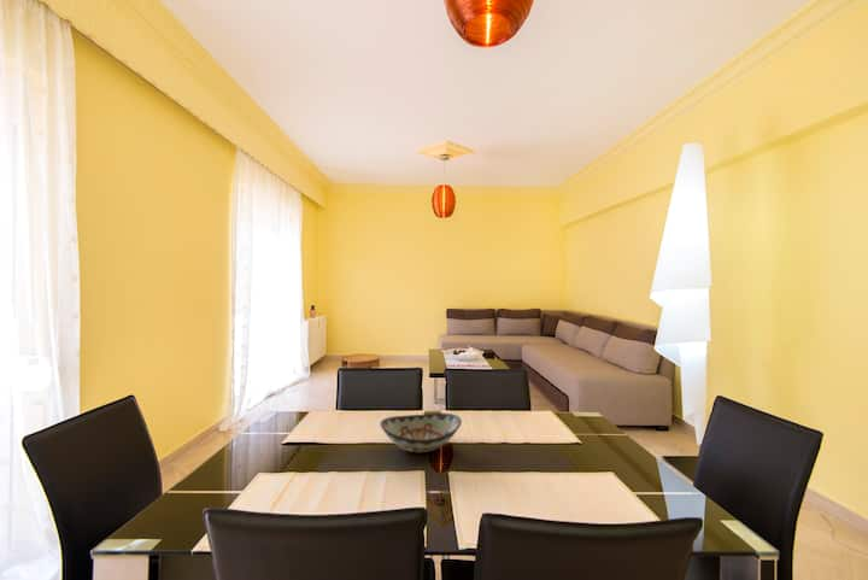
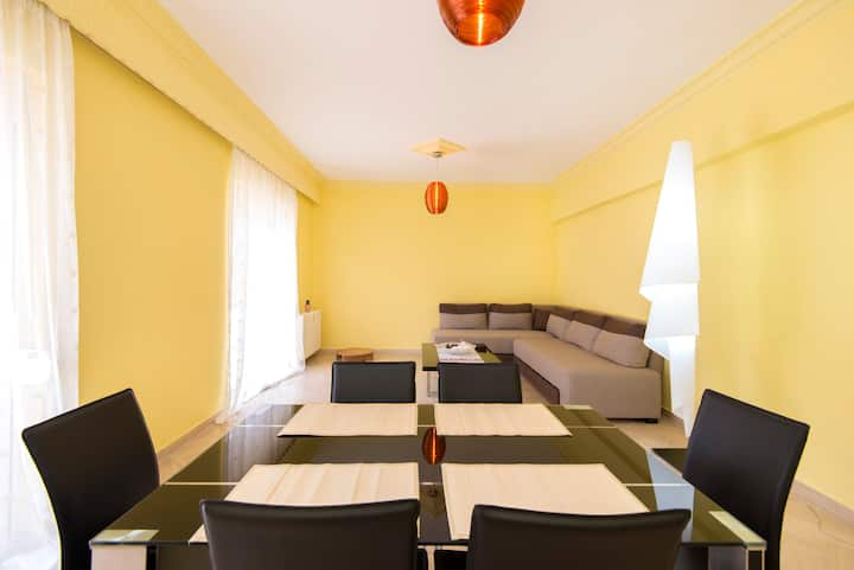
- decorative bowl (421, 434)
